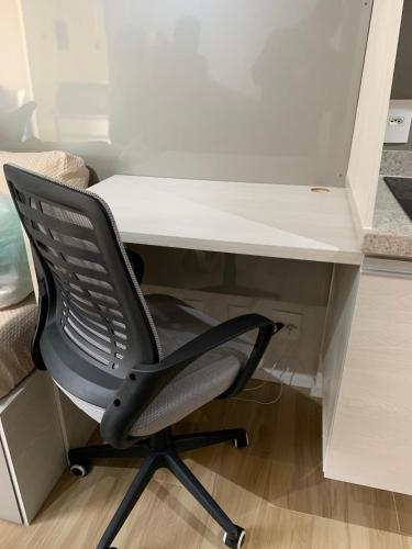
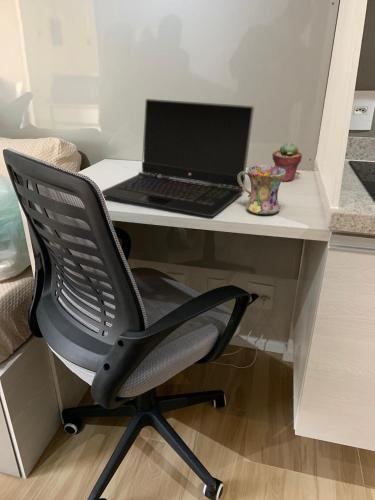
+ mug (259, 189)
+ laptop computer (175, 153)
+ potted succulent (286, 160)
